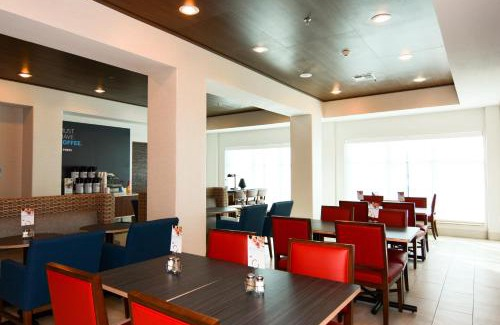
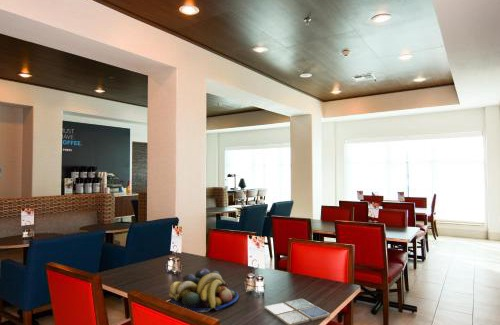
+ fruit bowl (205, 285)
+ drink coaster (296, 311)
